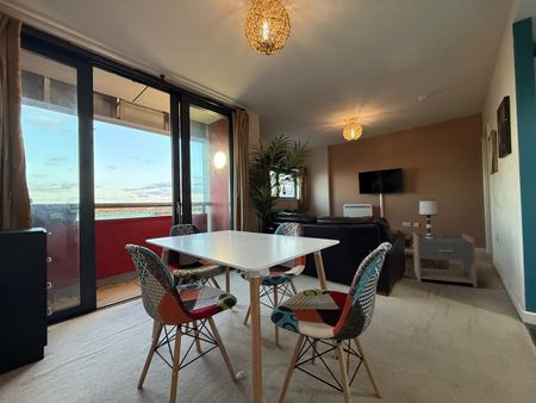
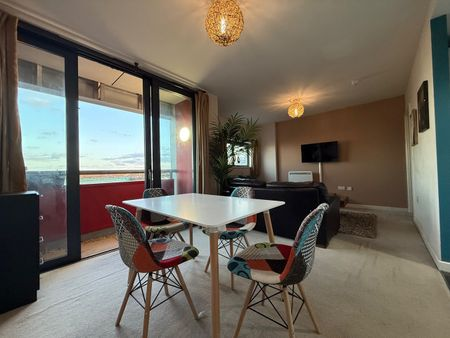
- nightstand (441, 256)
- table lamp (428, 218)
